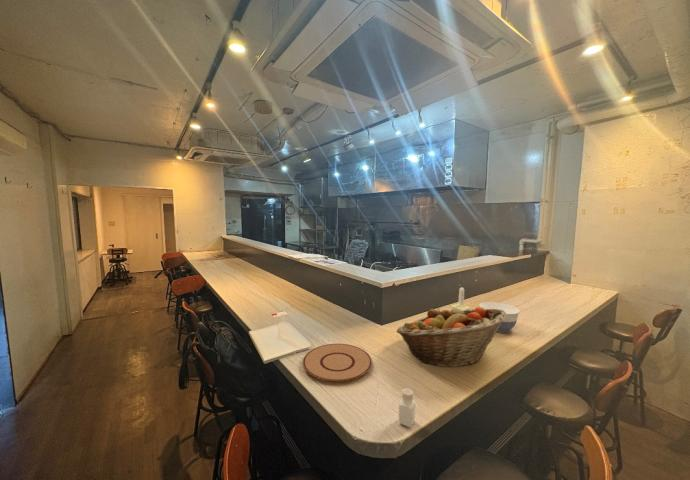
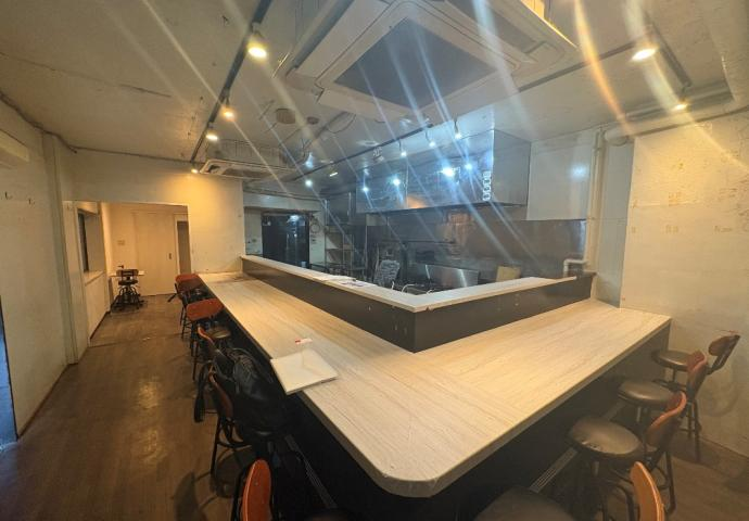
- candle (461, 300)
- fruit basket (450, 329)
- pepper shaker (407, 406)
- plate (337, 361)
- bowl (501, 322)
